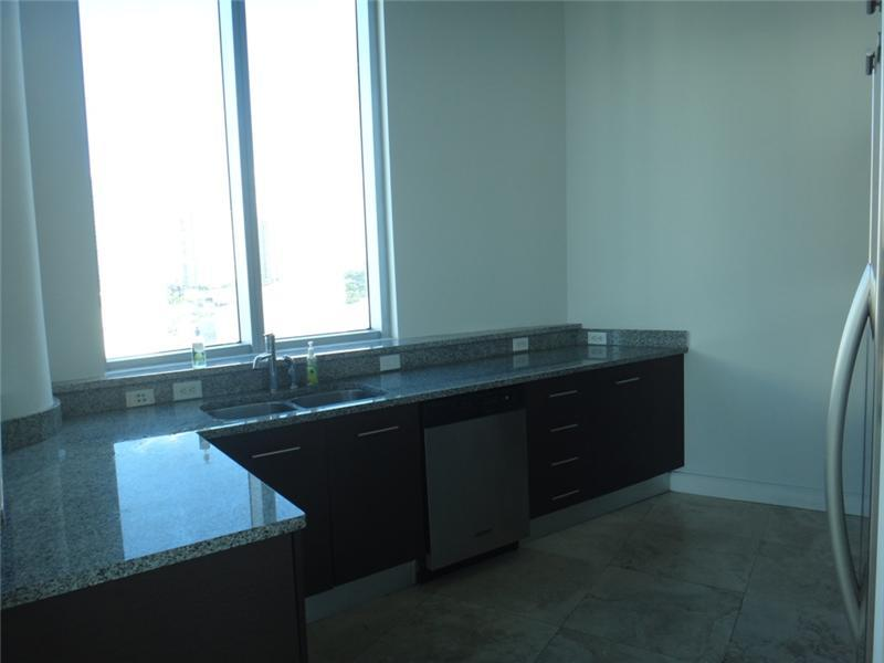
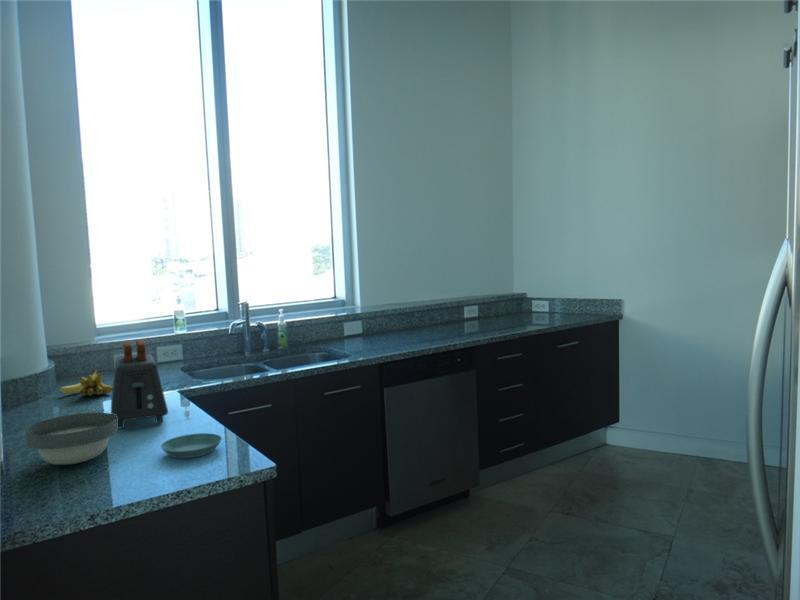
+ bowl (73, 441)
+ toaster (136, 380)
+ saucer (192, 446)
+ banana (90, 382)
